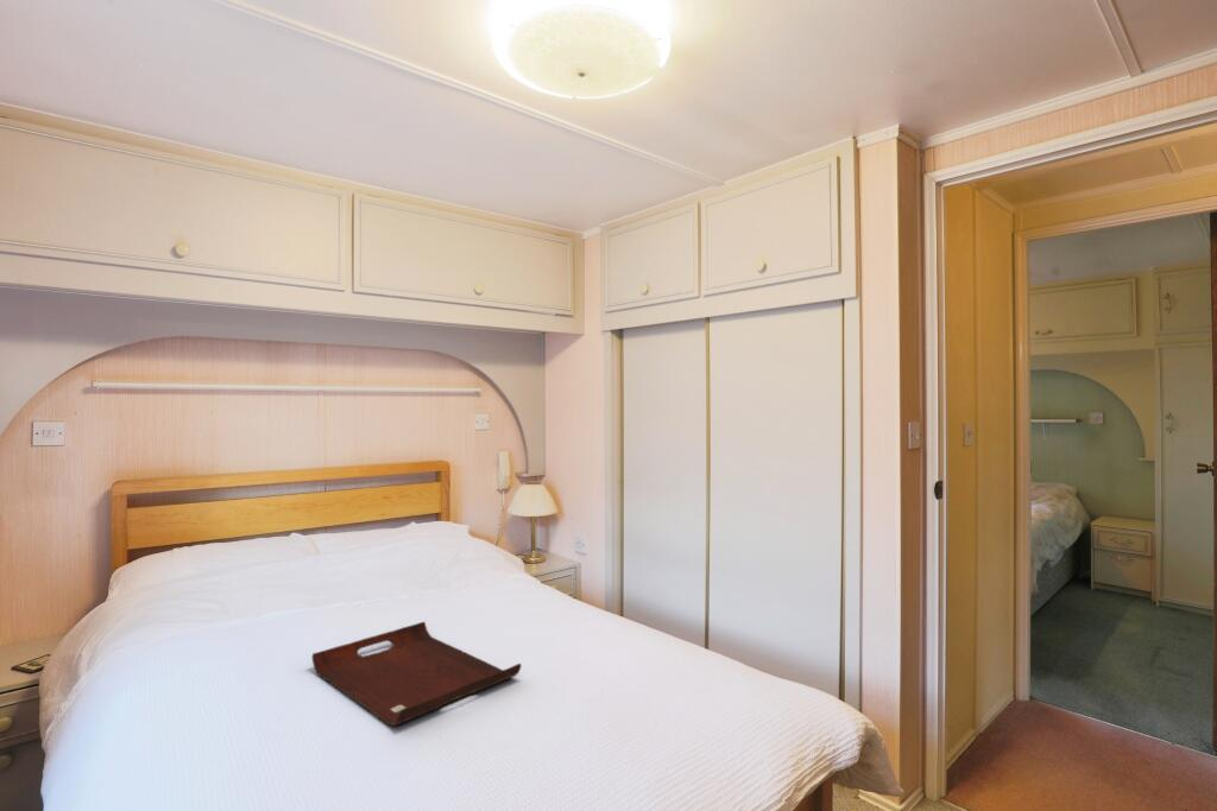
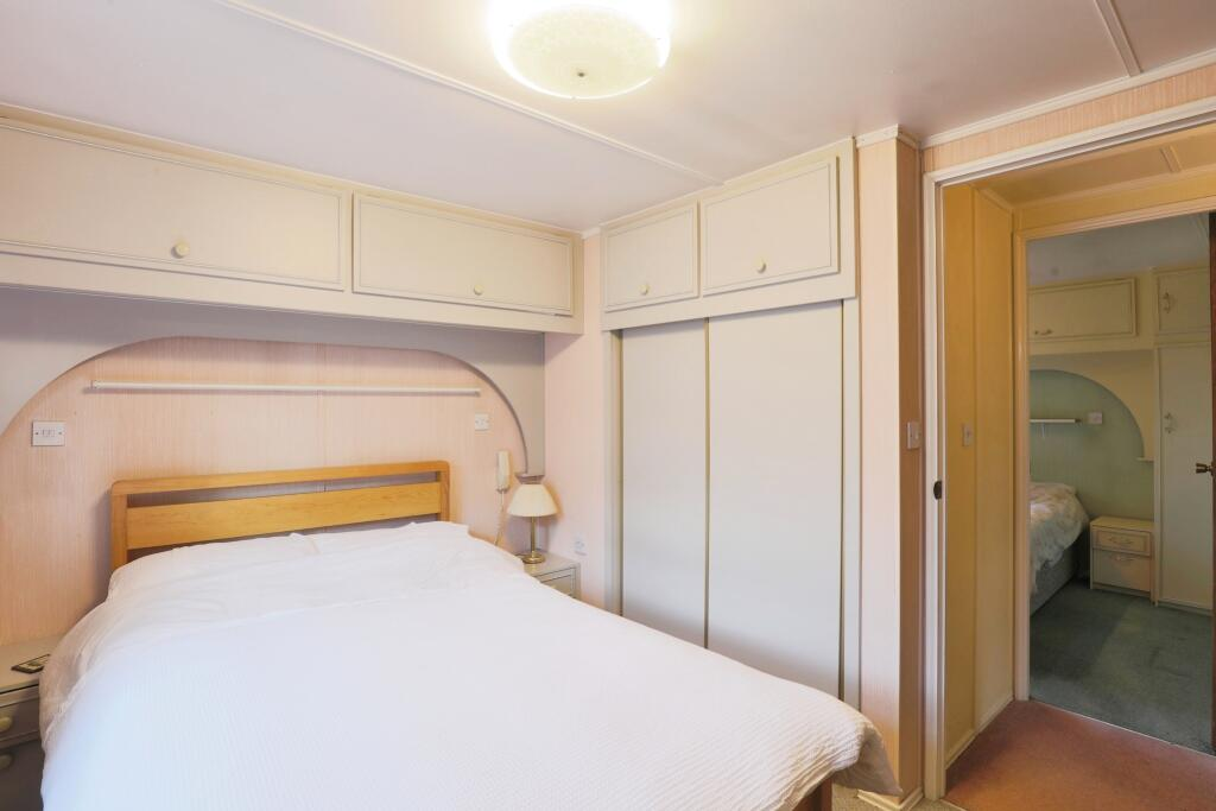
- serving tray (414, 666)
